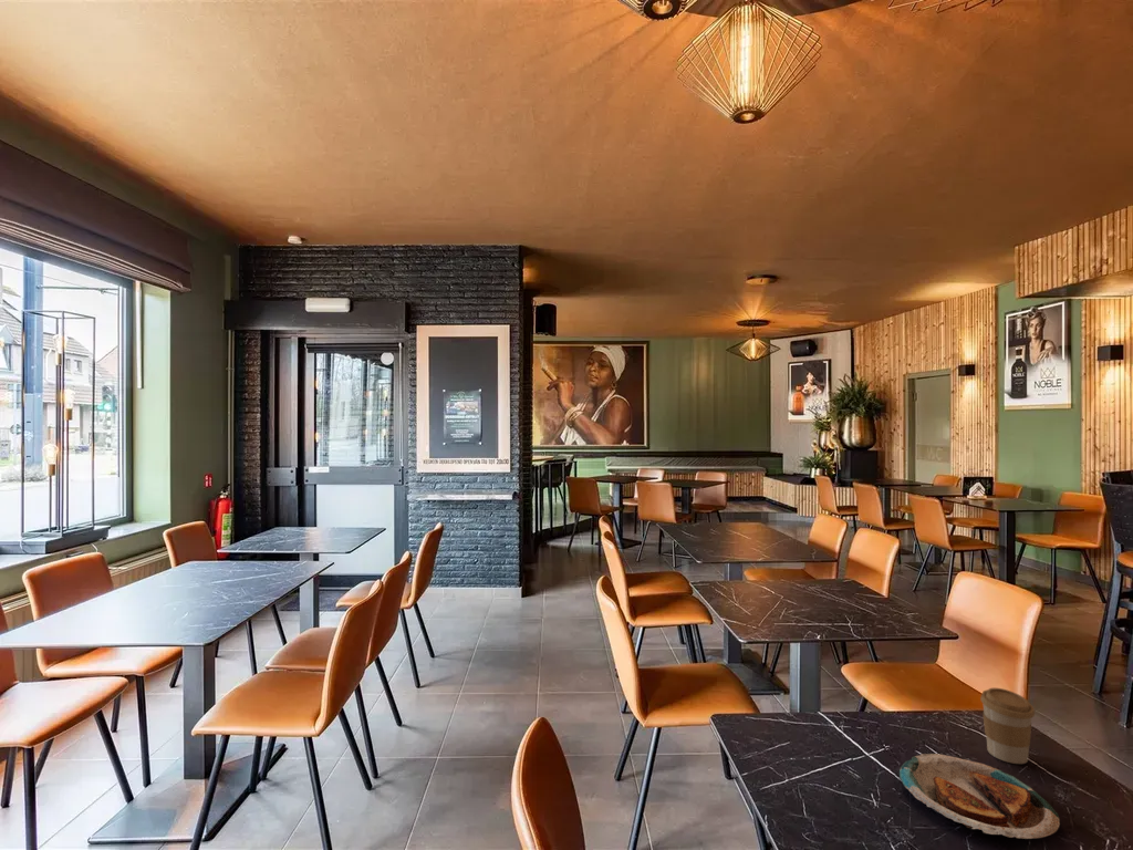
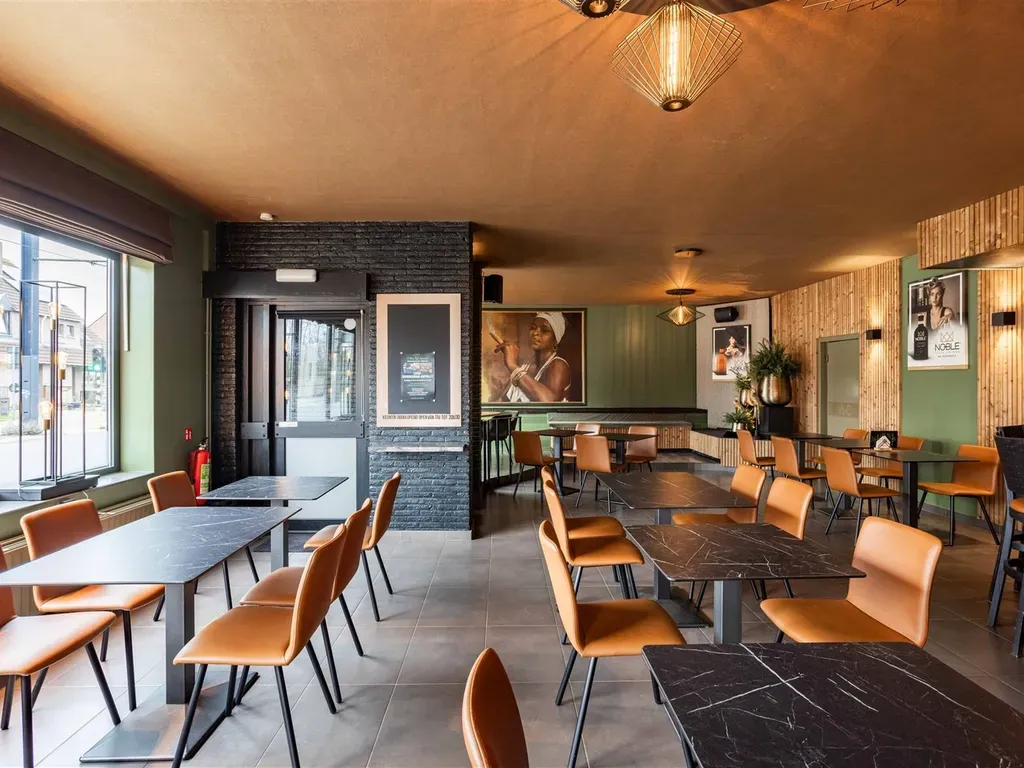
- plate (975, 792)
- coffee cup (1007, 724)
